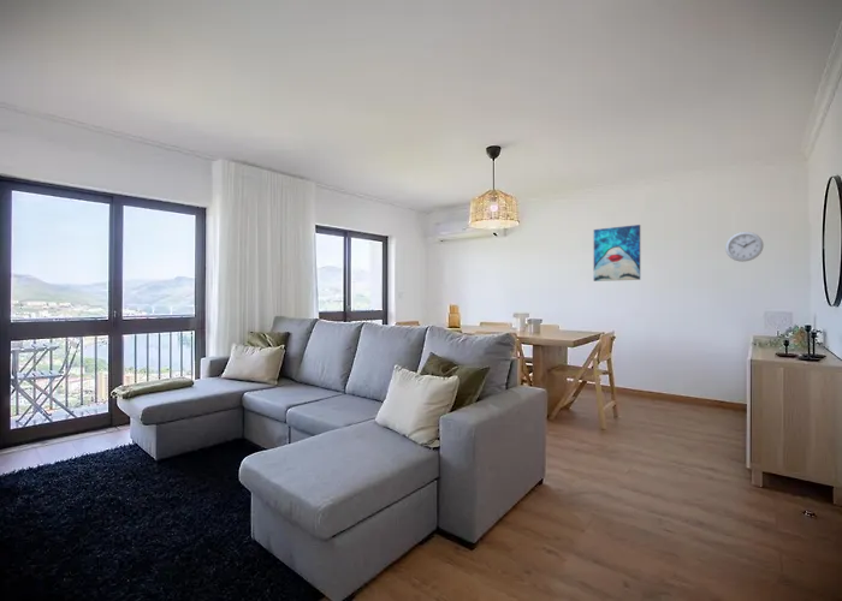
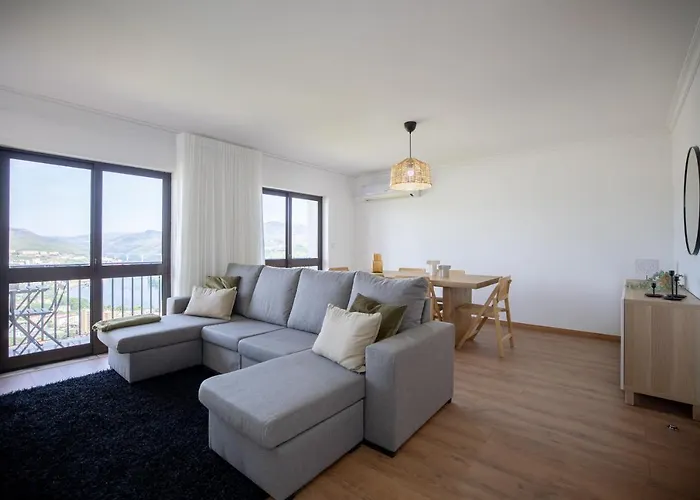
- wall clock (743, 246)
- wall art (616, 254)
